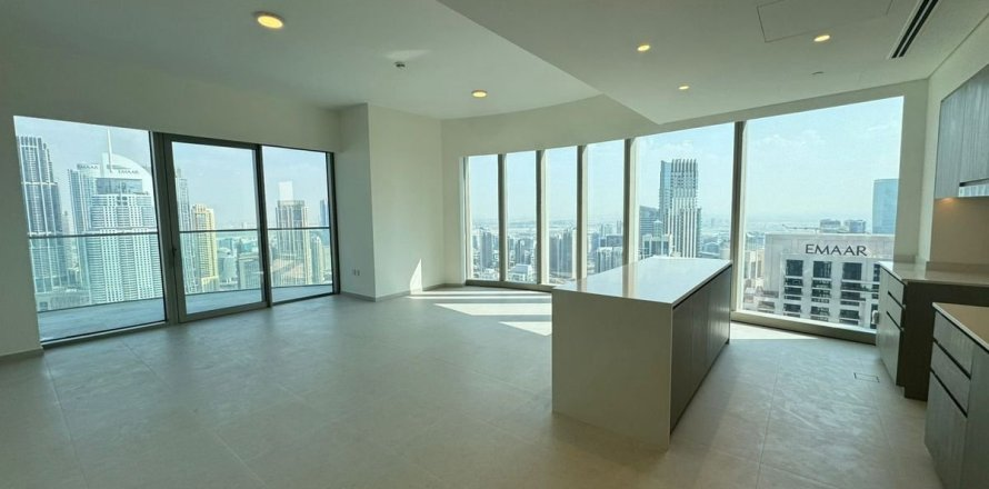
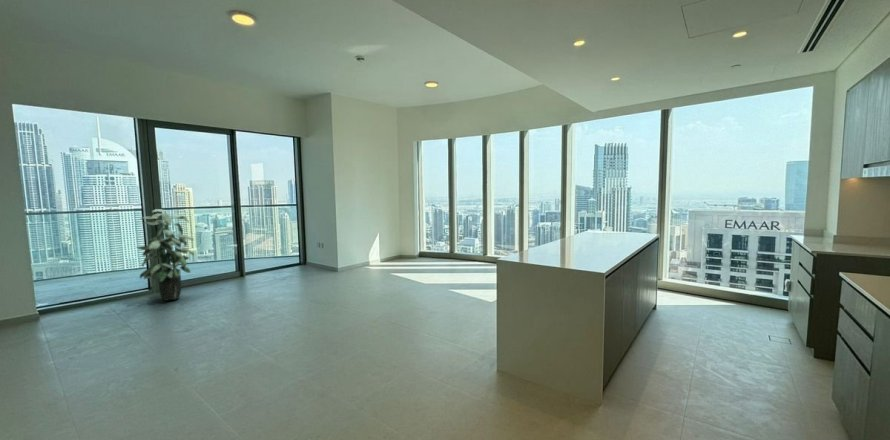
+ indoor plant (165, 254)
